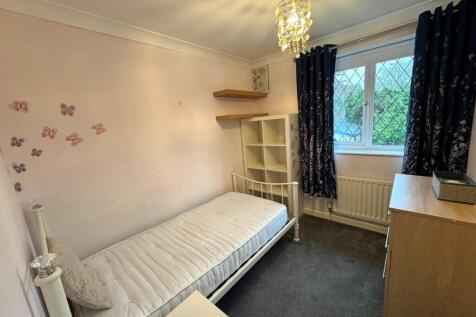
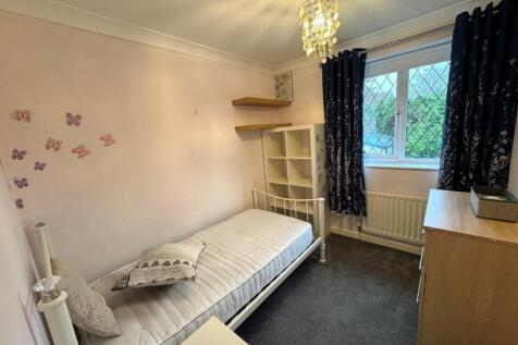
+ decorative pillow (166, 262)
